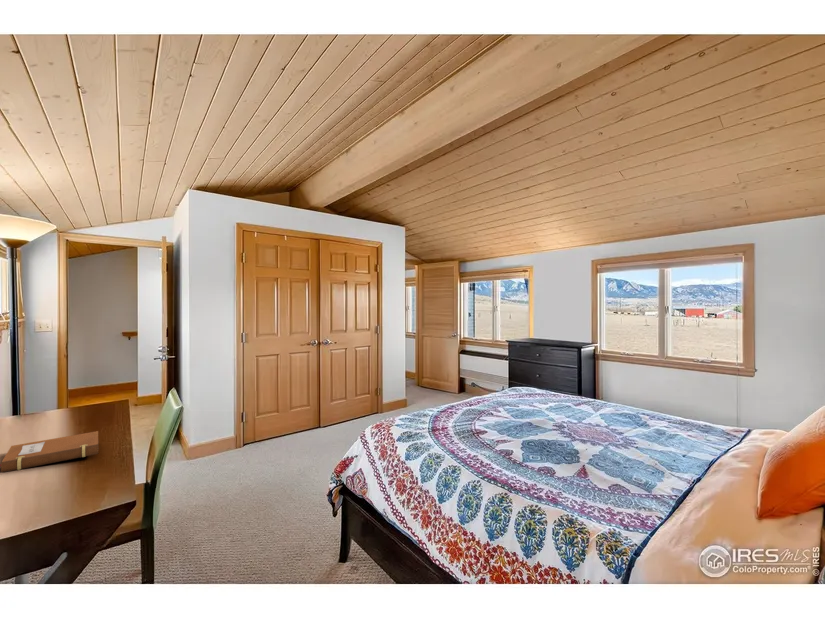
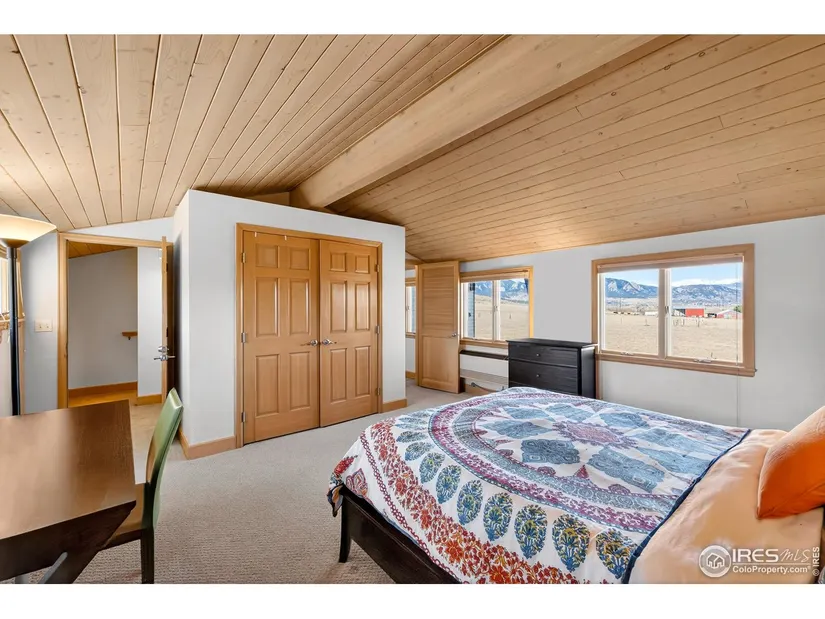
- notebook (52, 450)
